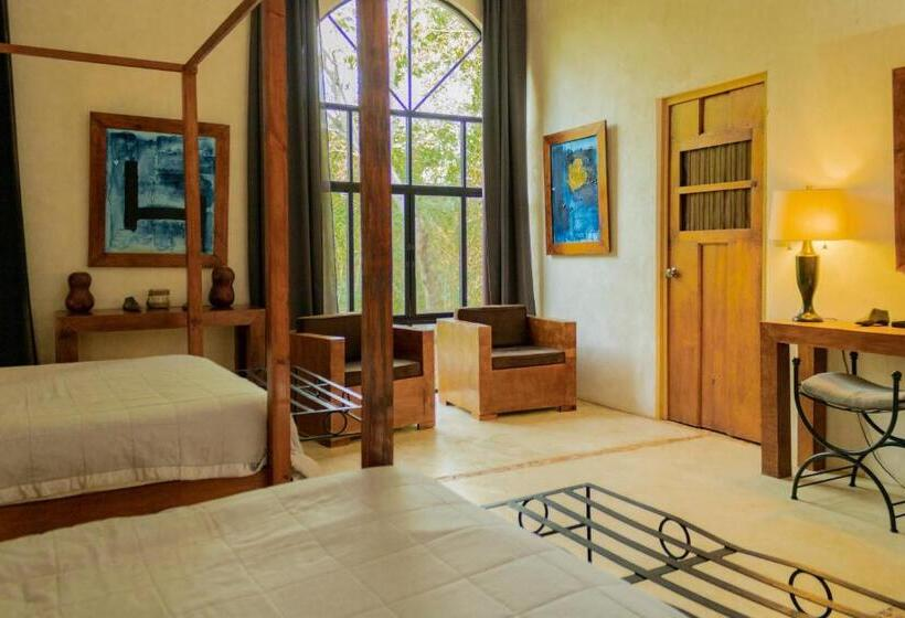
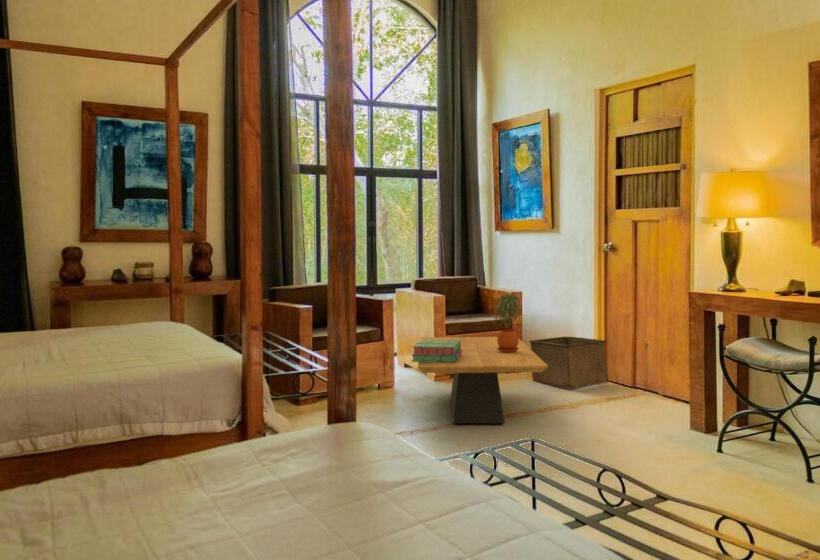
+ potted plant (506, 323)
+ storage bin (568, 361)
+ coffee table (475, 380)
+ stack of books (437, 350)
